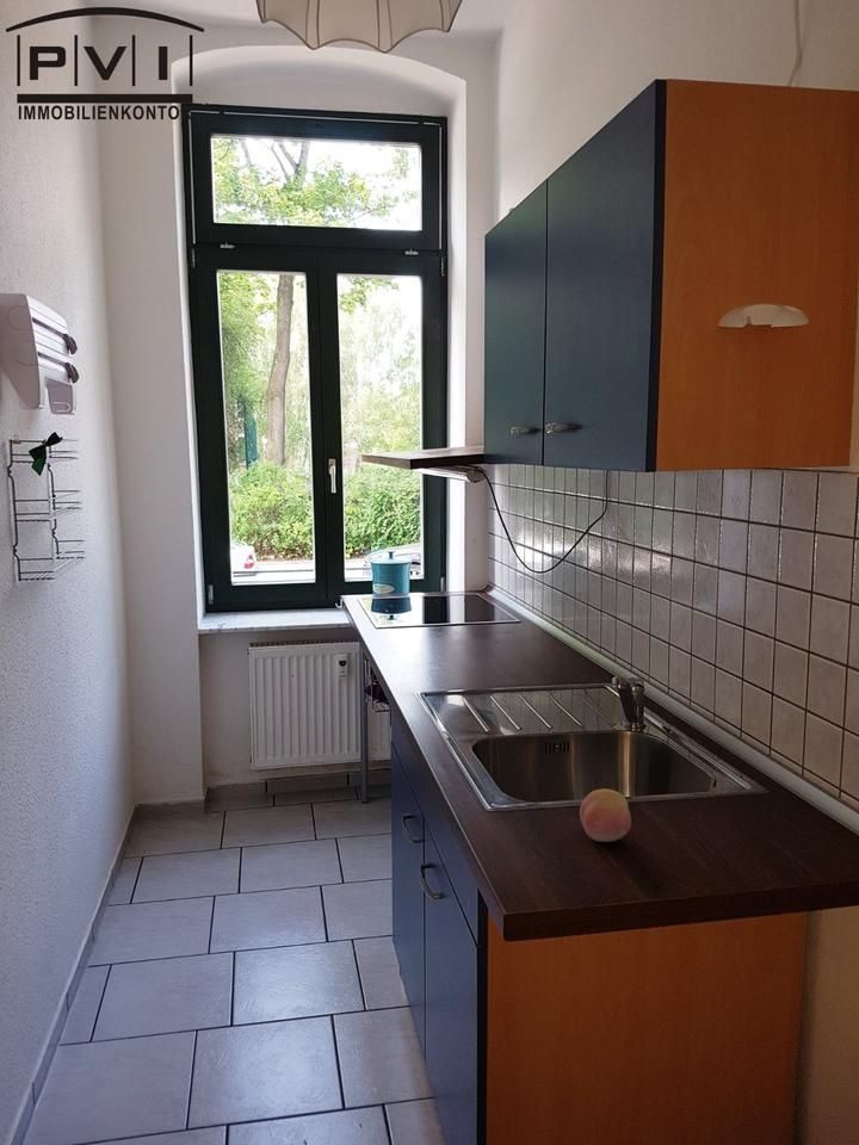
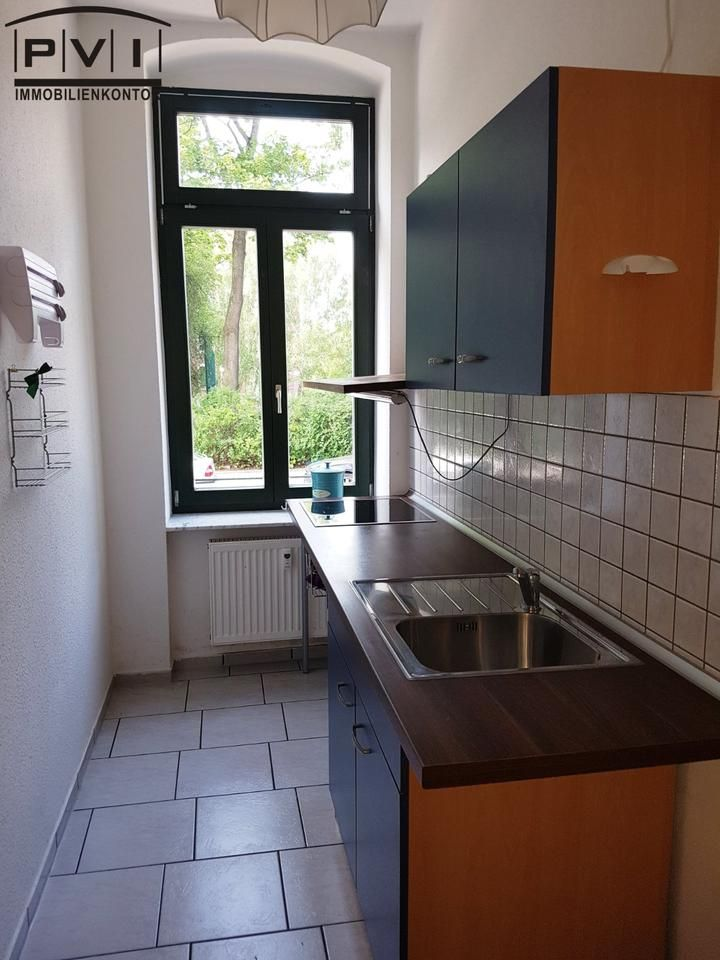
- fruit (605, 813)
